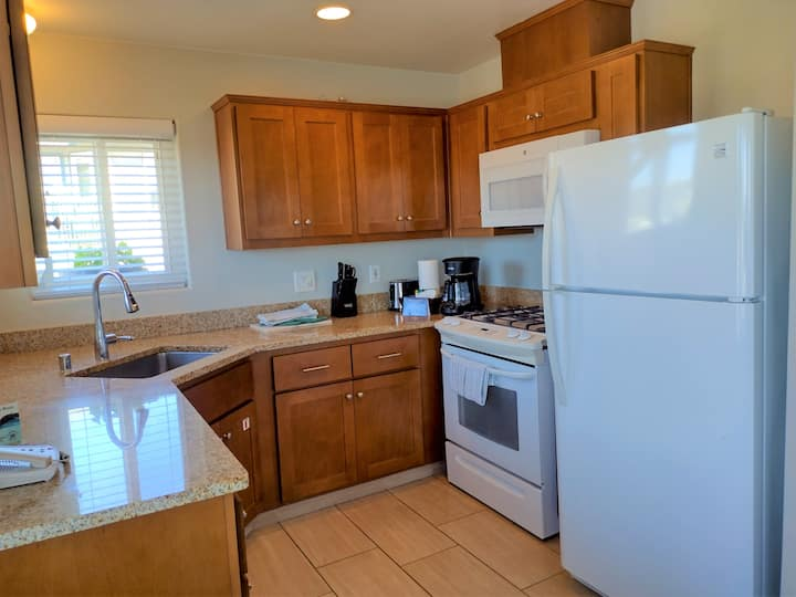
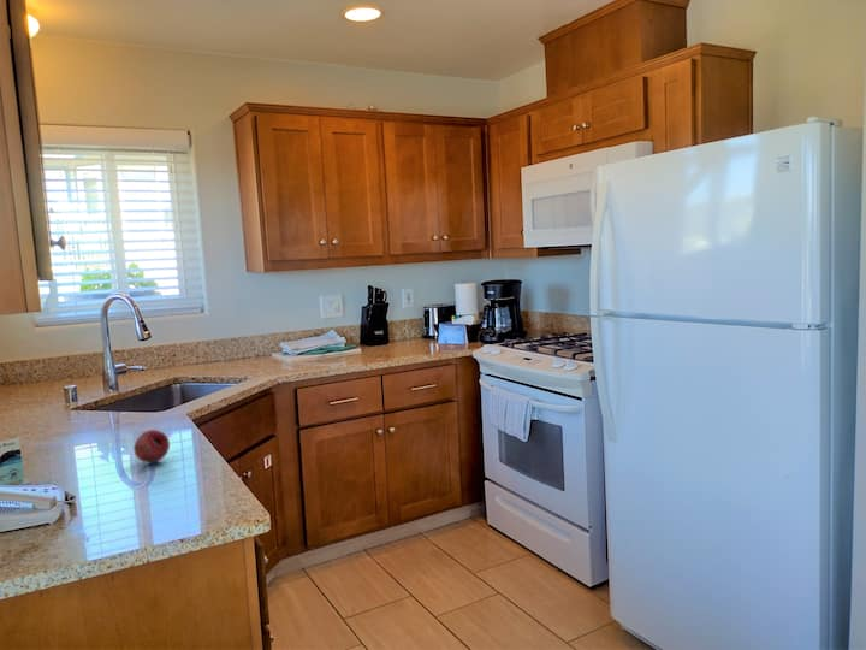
+ fruit (152, 445)
